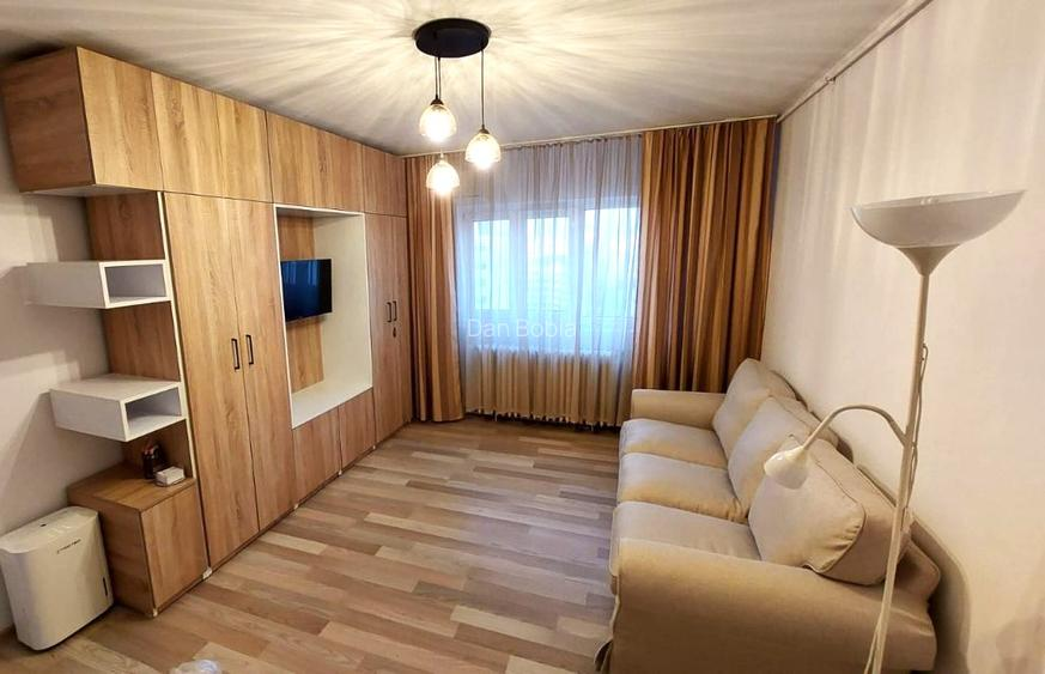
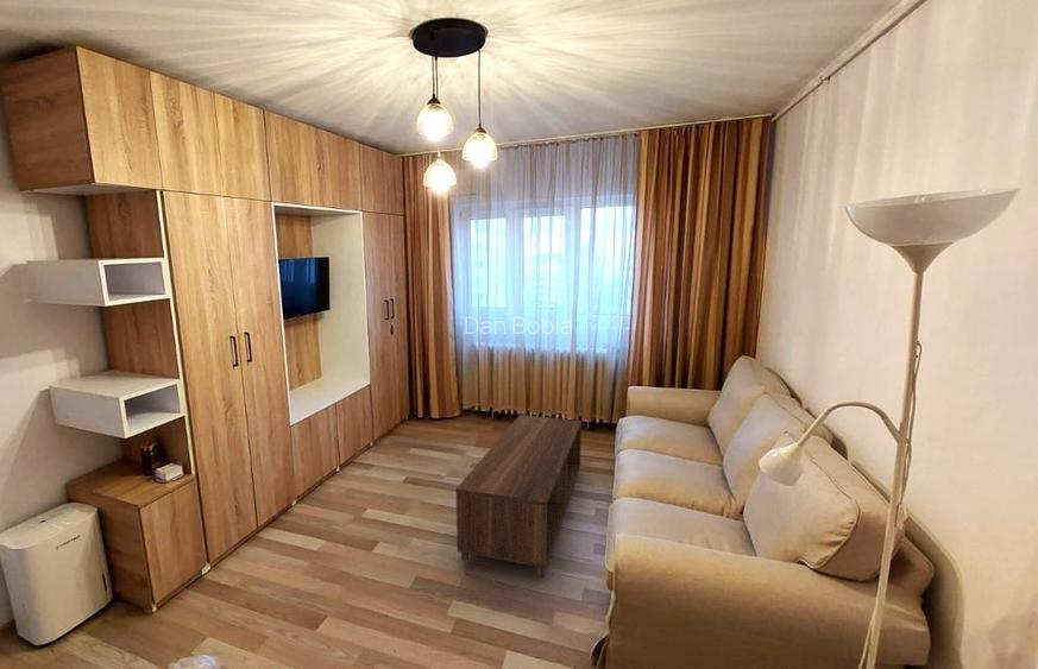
+ coffee table (529, 479)
